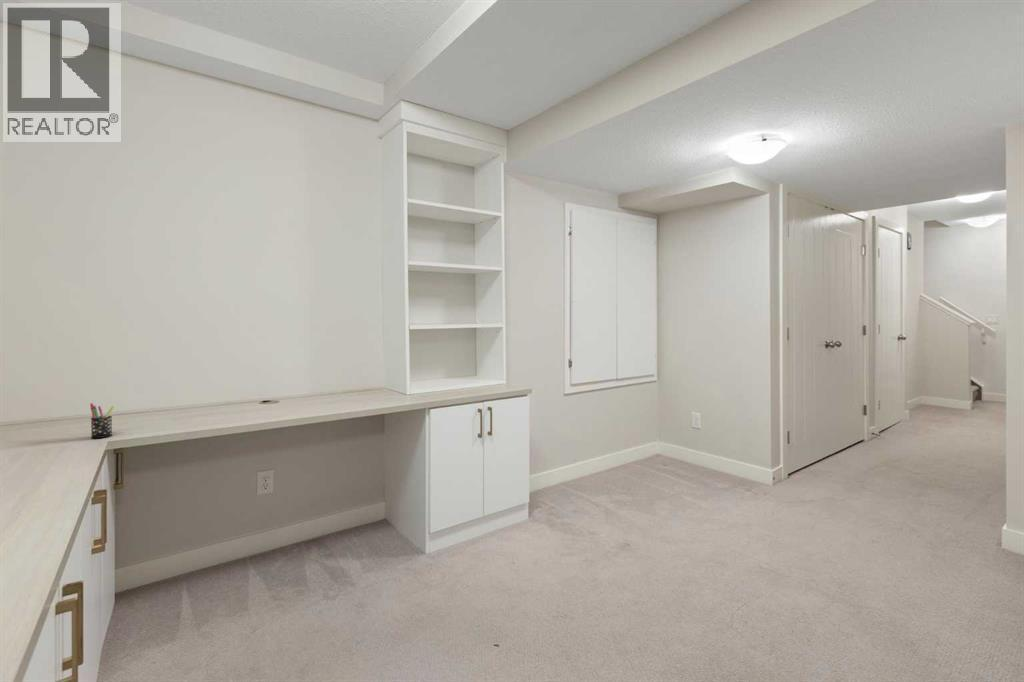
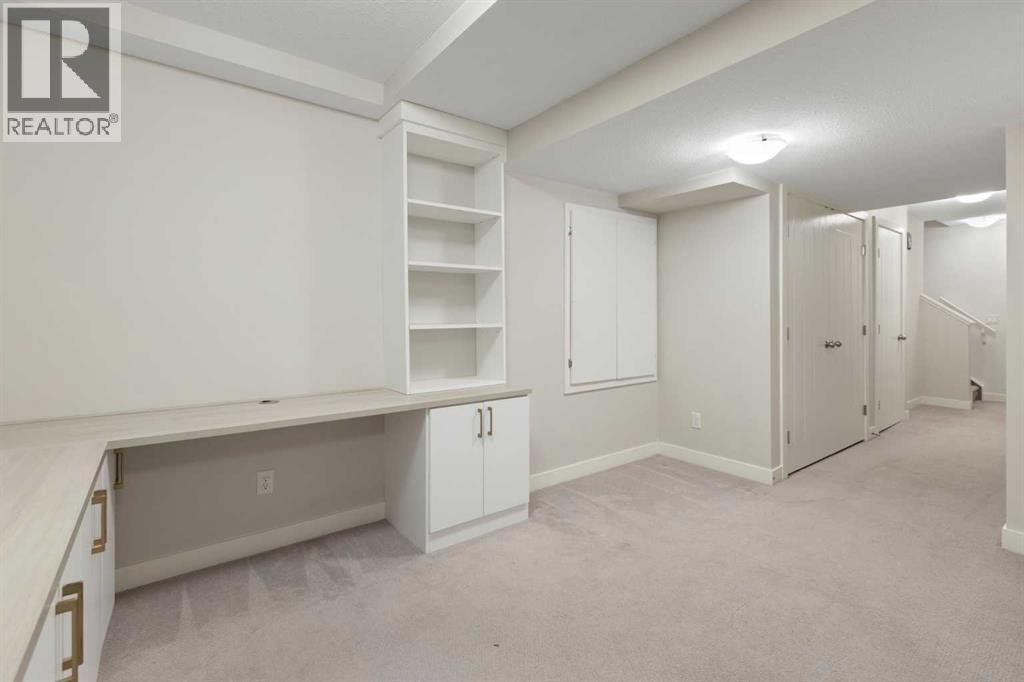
- pen holder (99, 420)
